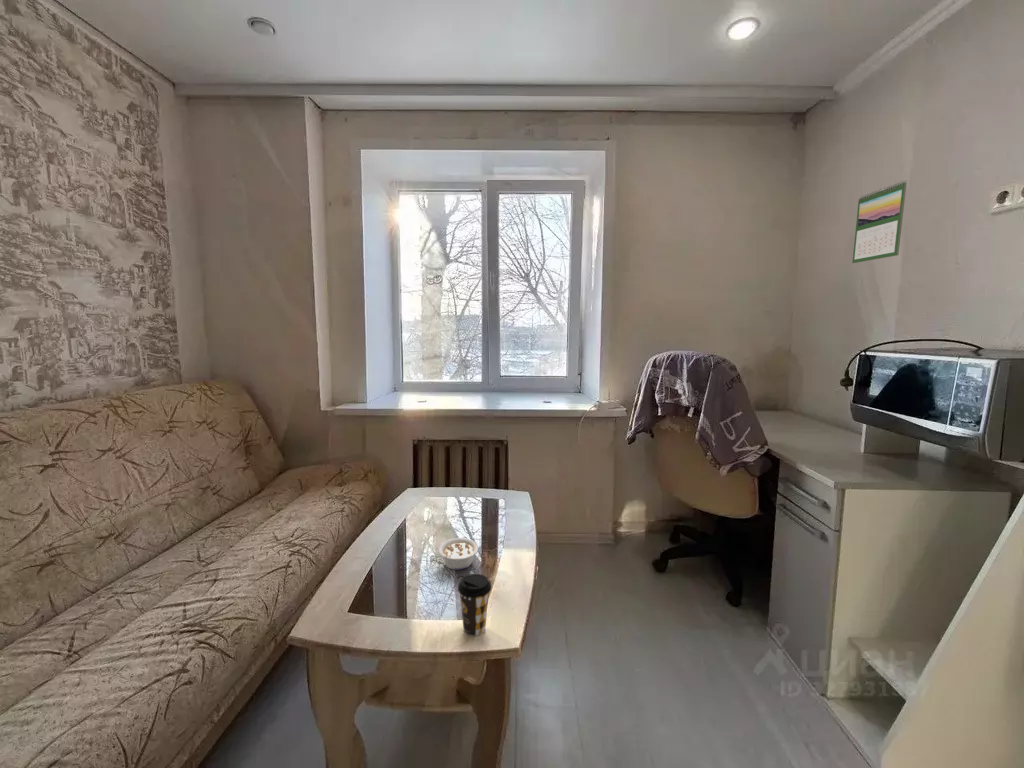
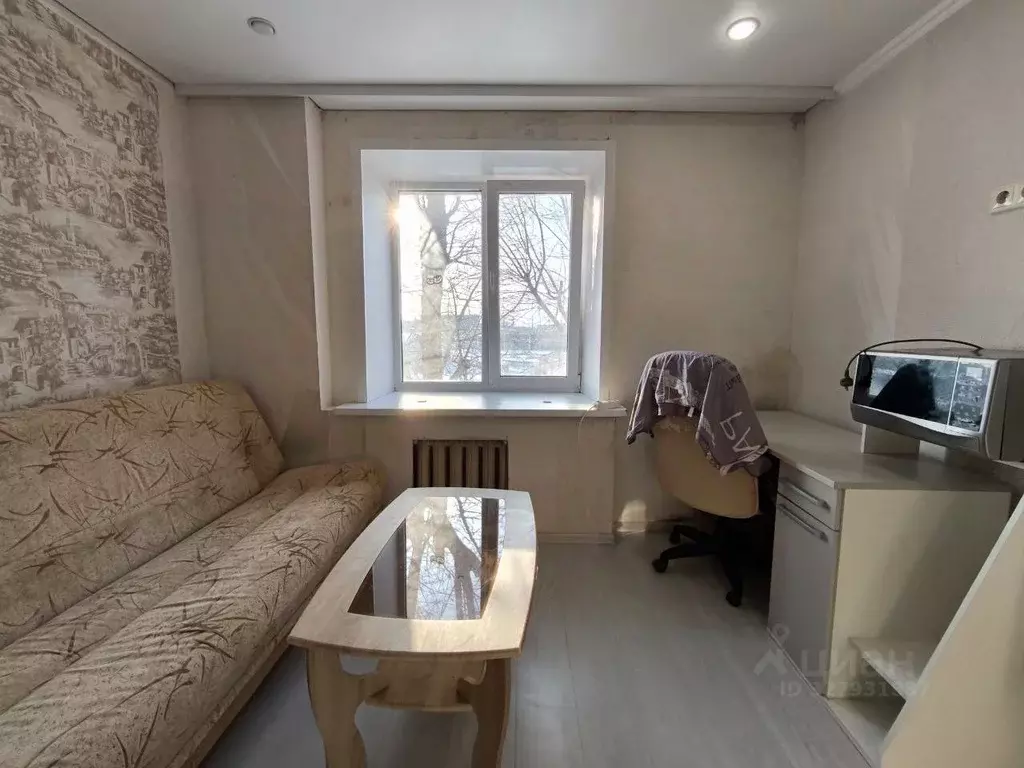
- legume (458, 554)
- coffee cup (474, 605)
- calendar (877, 223)
